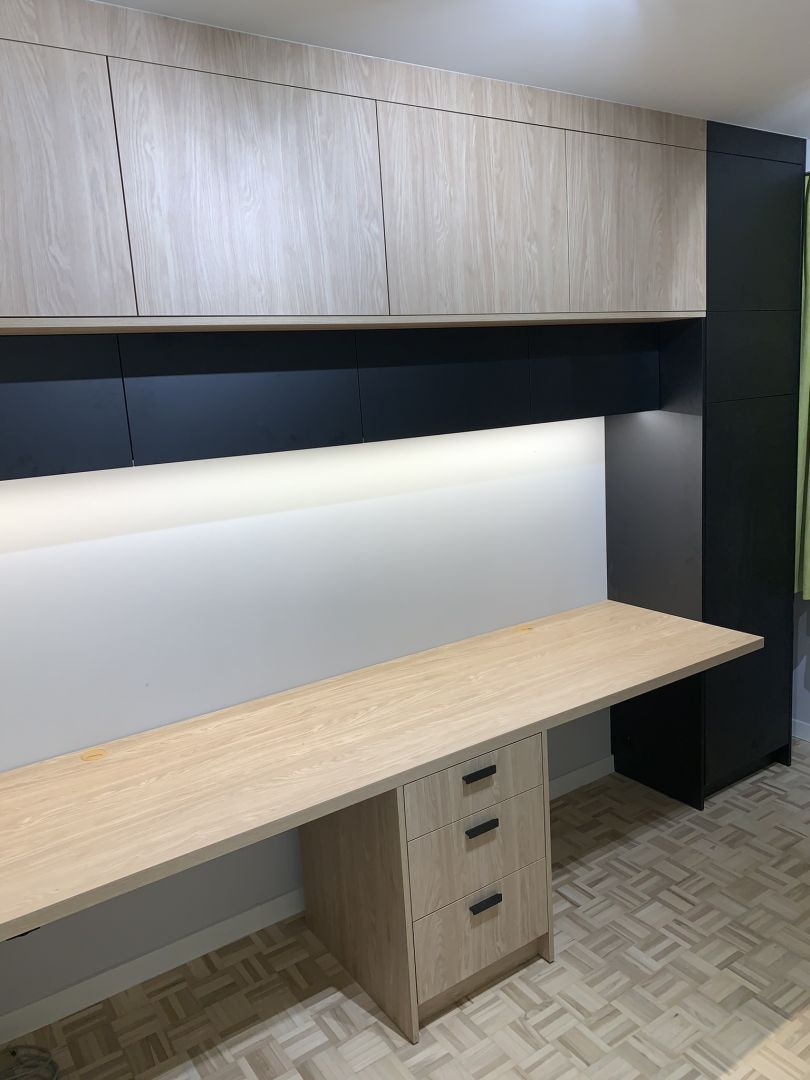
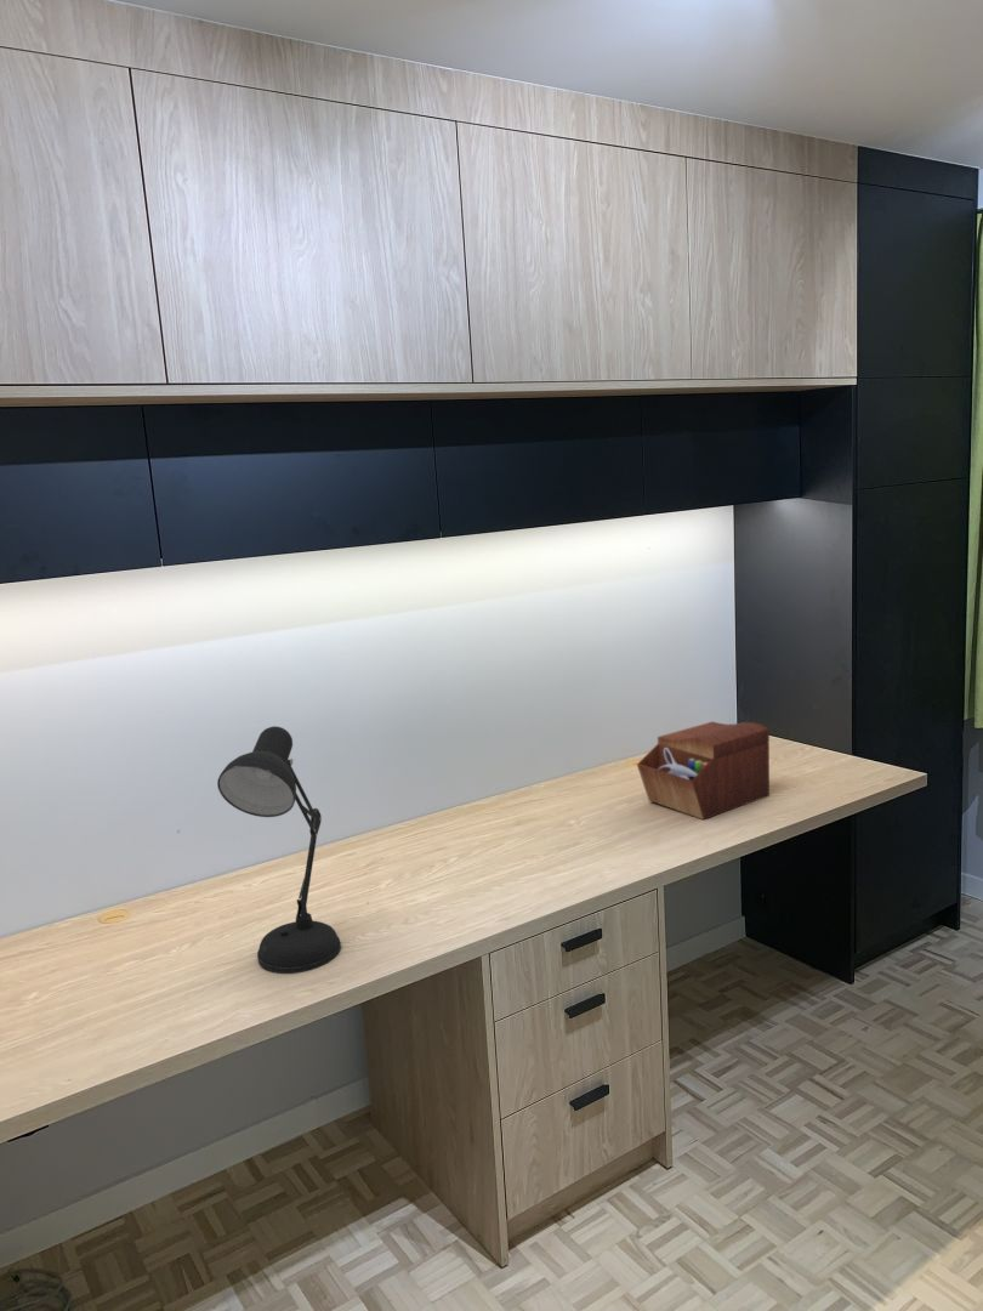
+ desk lamp (308, 850)
+ sewing box (700, 764)
